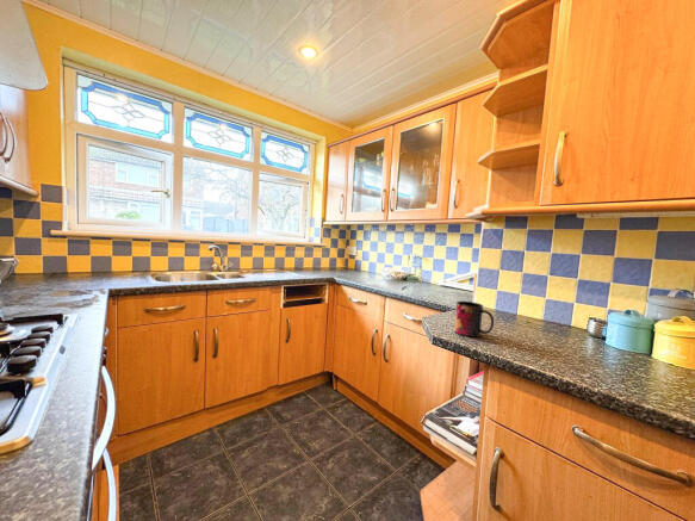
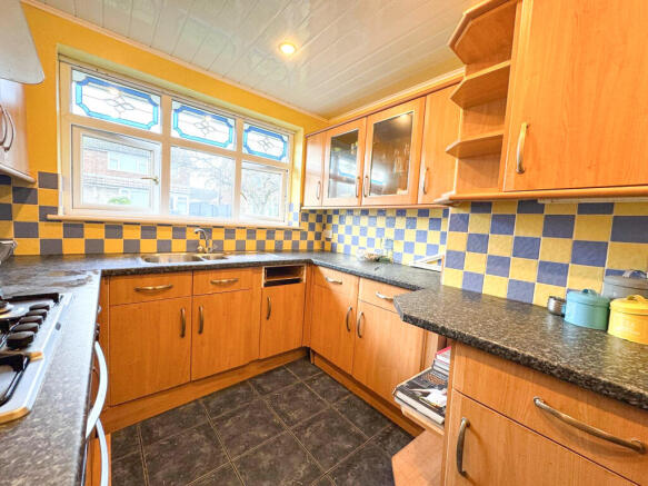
- mug (473, 318)
